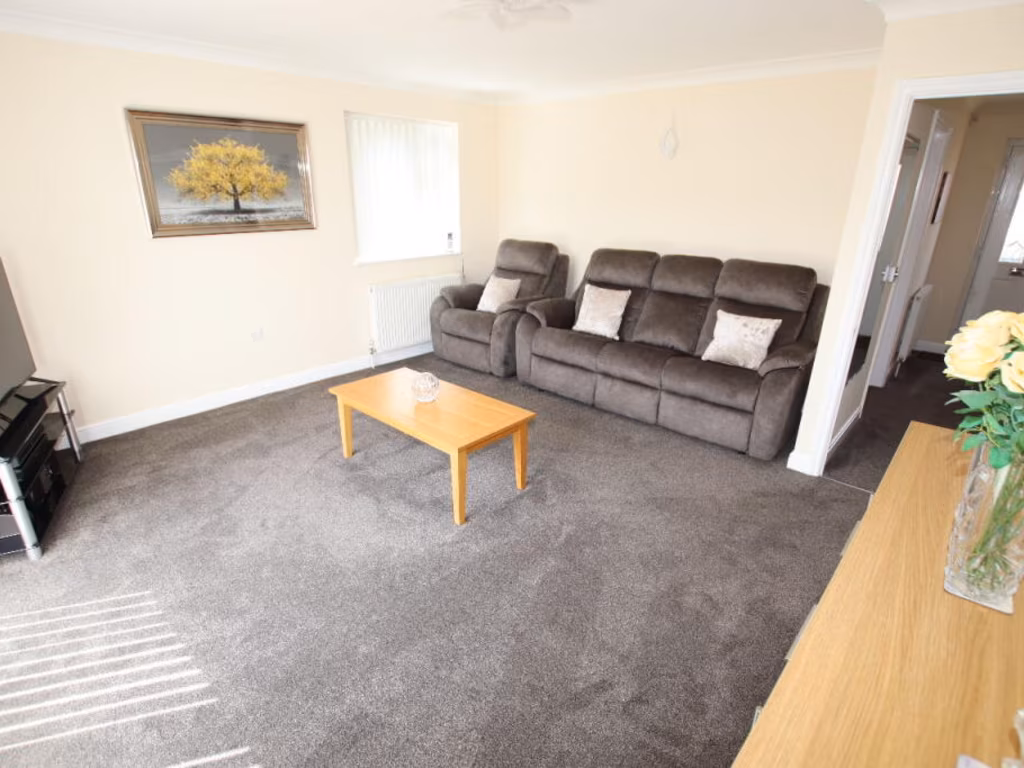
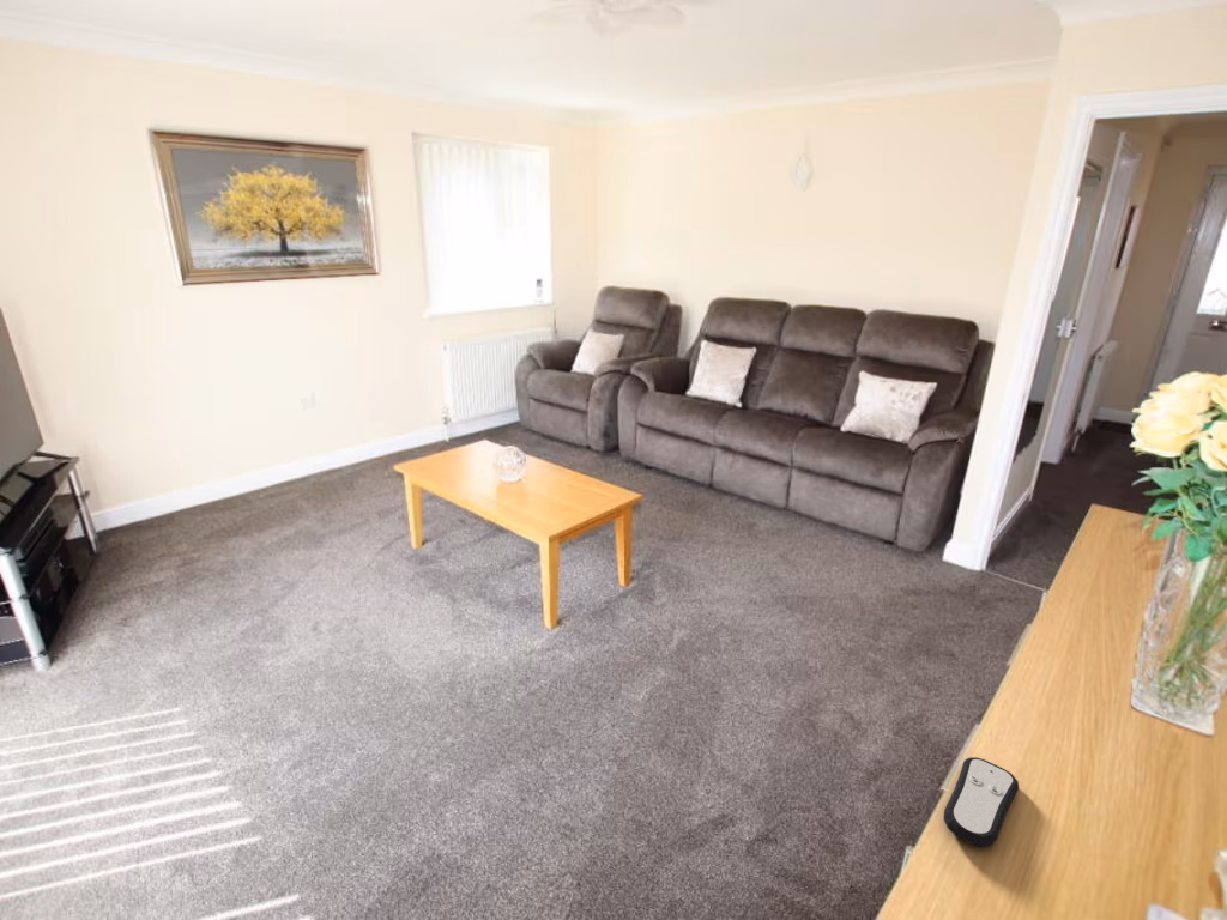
+ remote control (980, 799)
